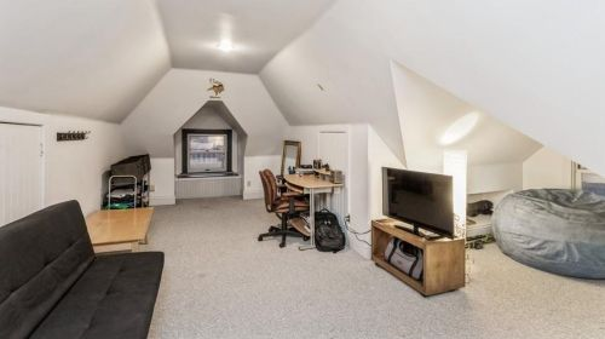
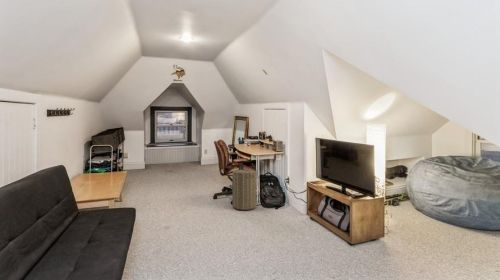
+ laundry hamper (244, 186)
